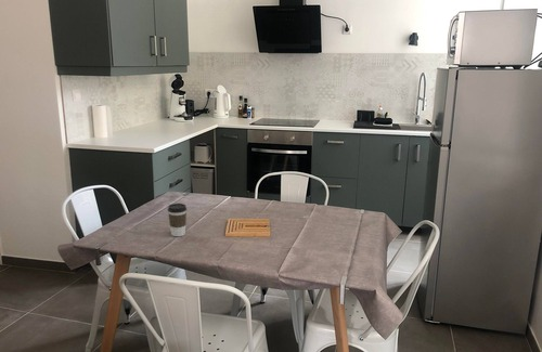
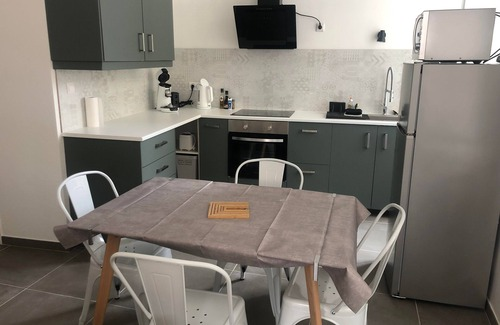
- coffee cup (177, 220)
